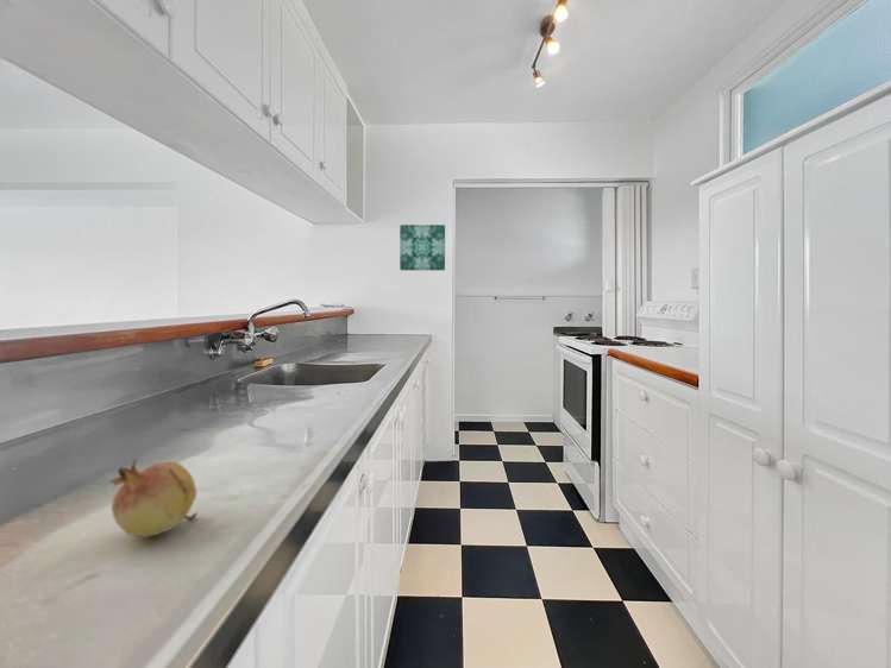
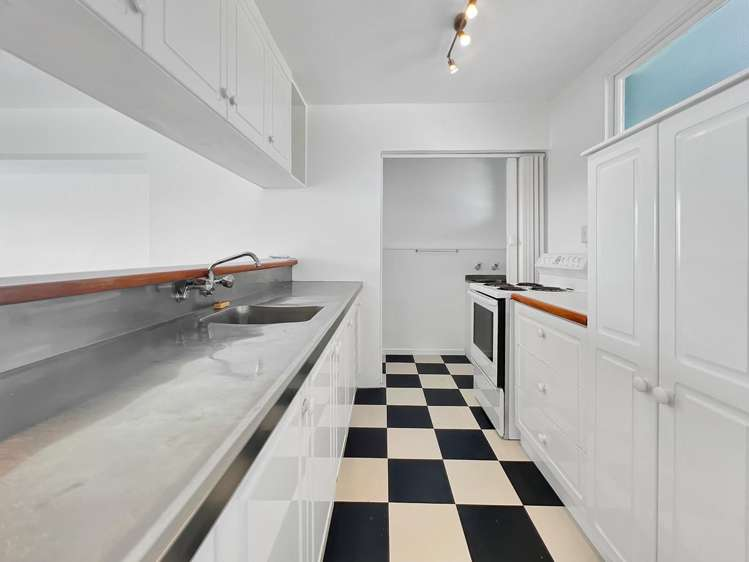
- wall art (422, 247)
- fruit (155, 493)
